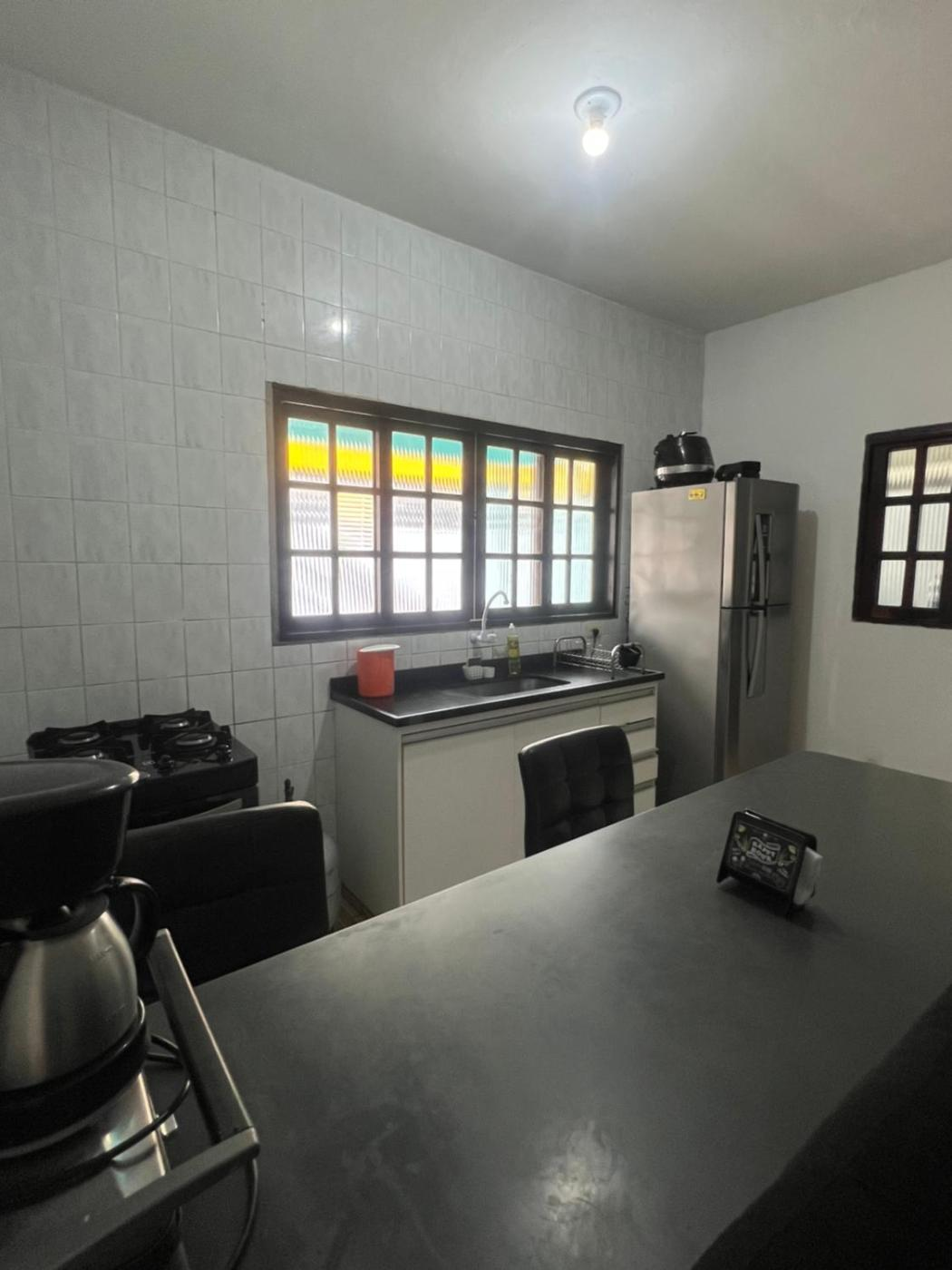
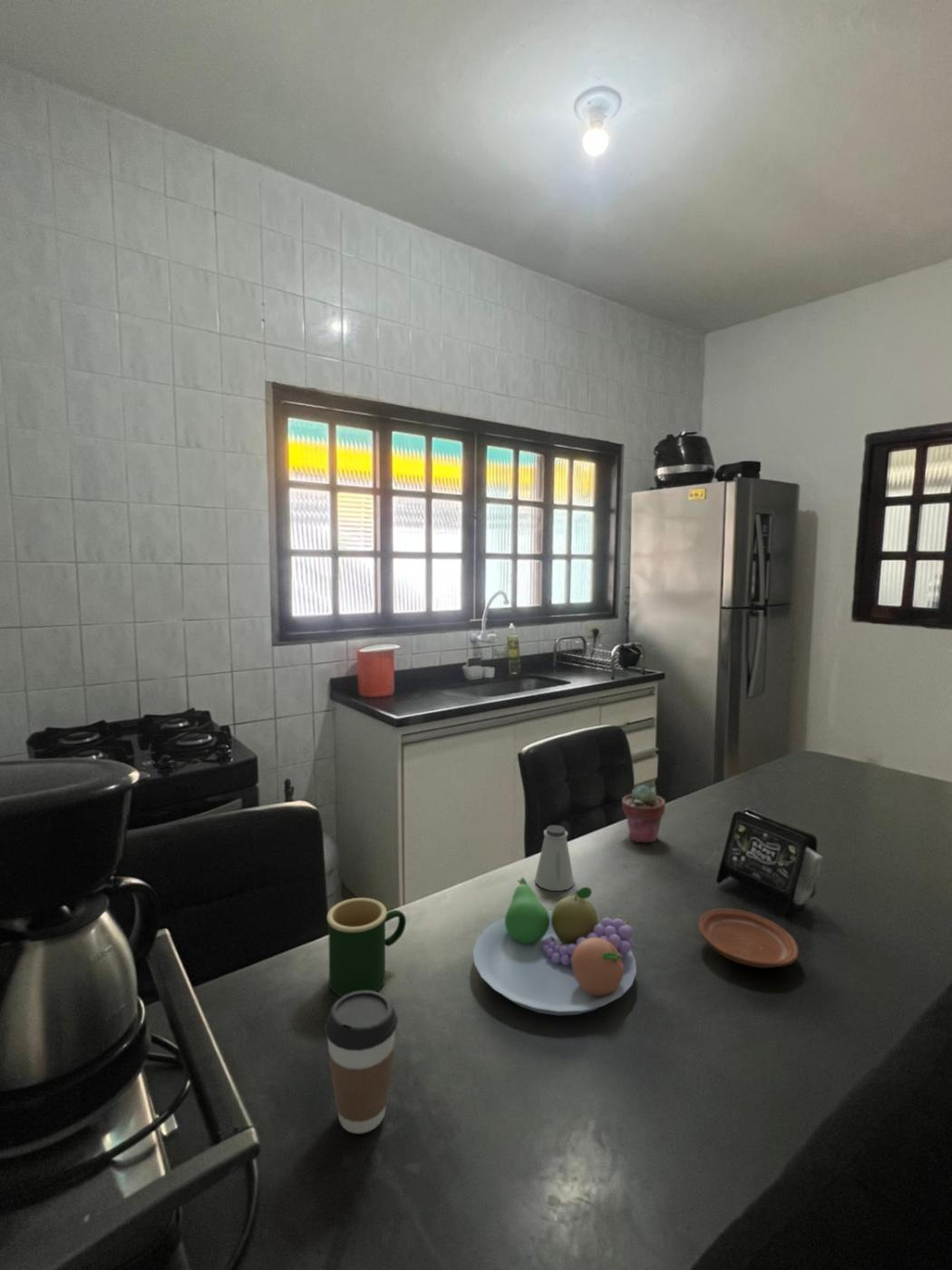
+ mug (369, 941)
+ saltshaker (555, 855)
+ potted succulent (643, 811)
+ coffee cup (362, 1061)
+ fruit bowl (553, 935)
+ plate (746, 943)
